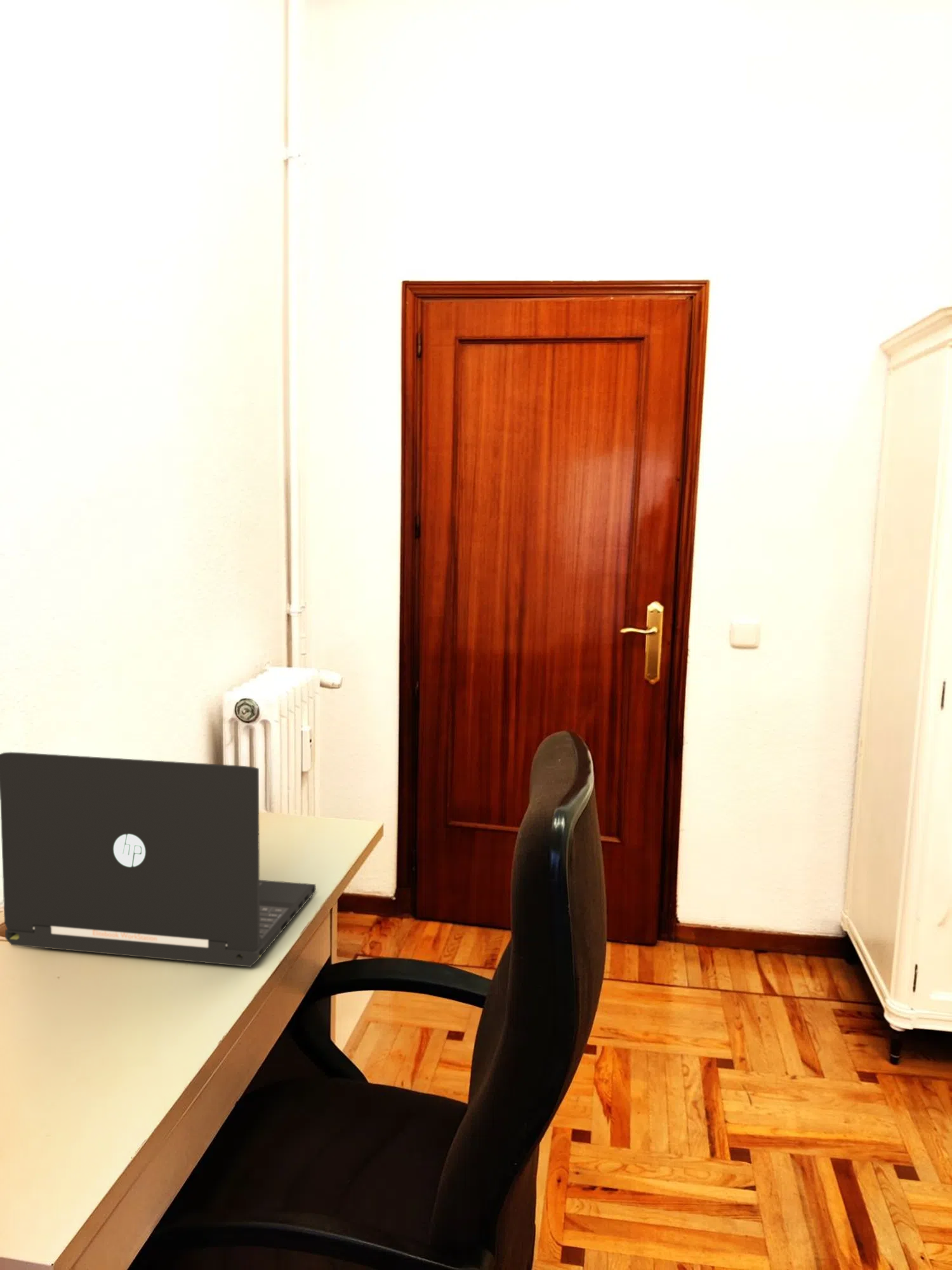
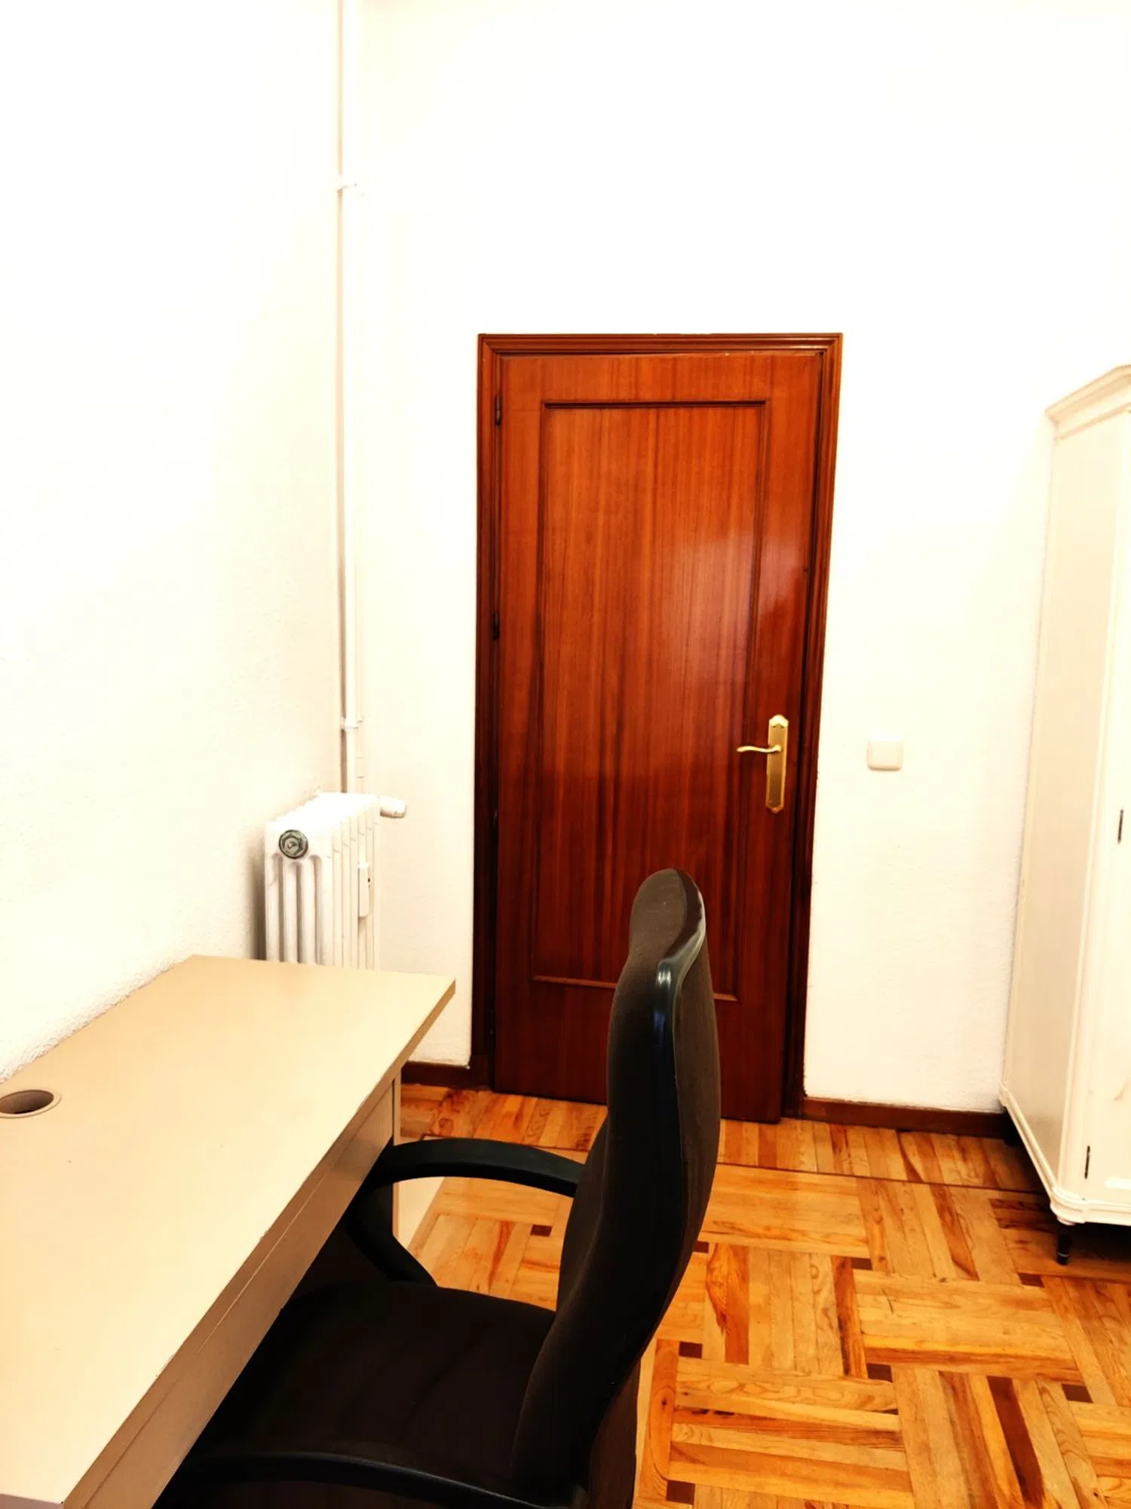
- laptop (169, 830)
